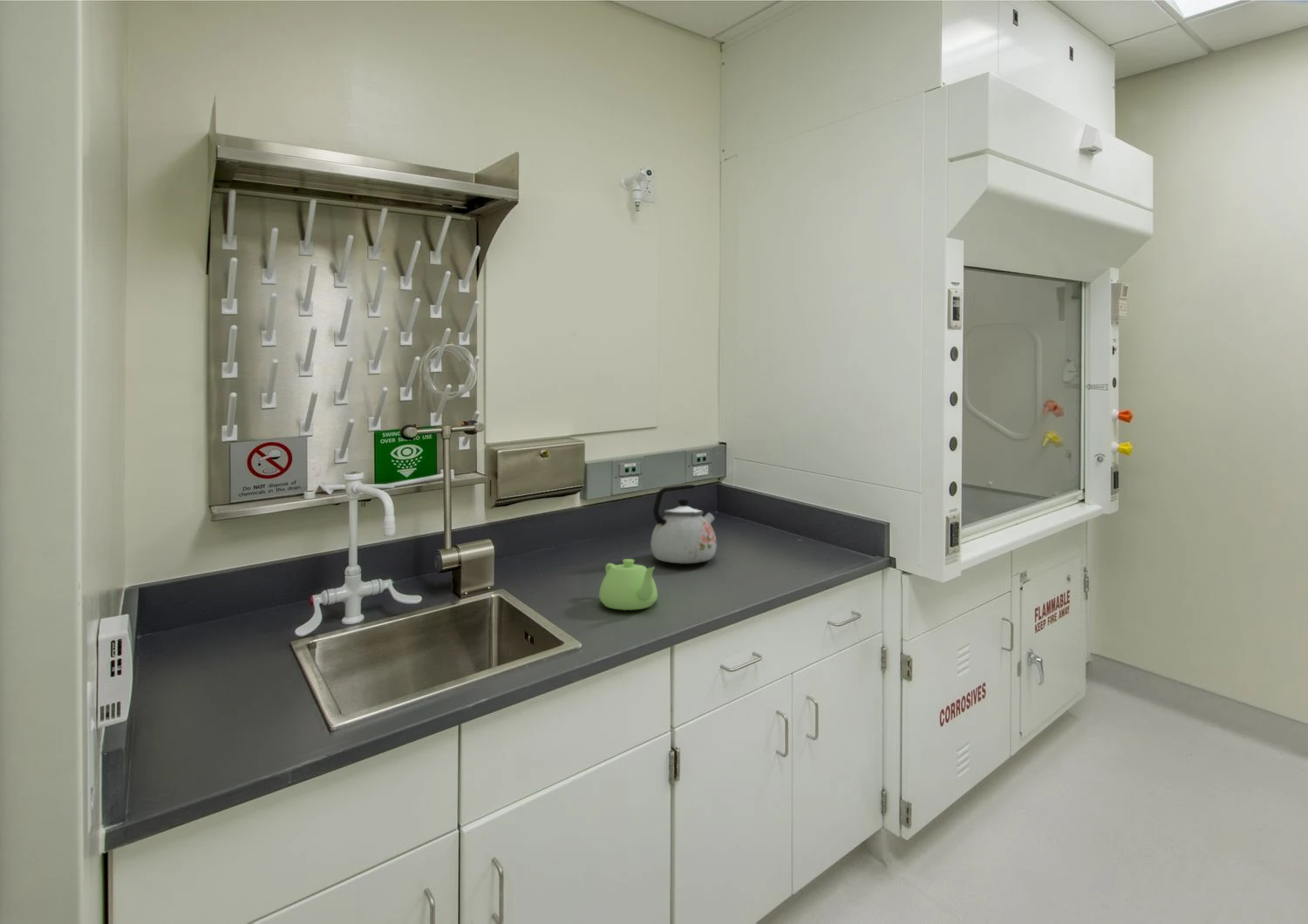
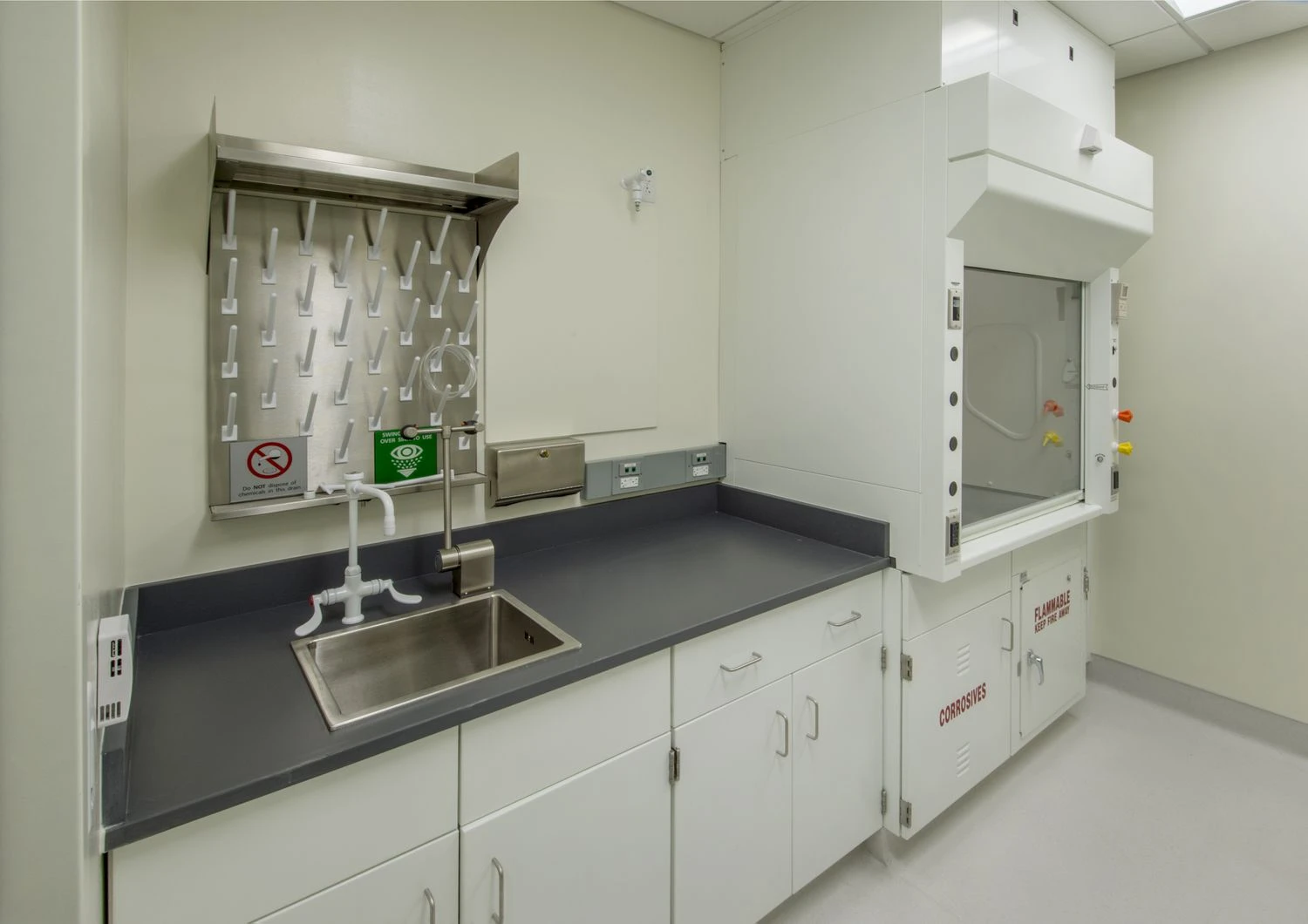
- kettle (684, 522)
- teapot (630, 582)
